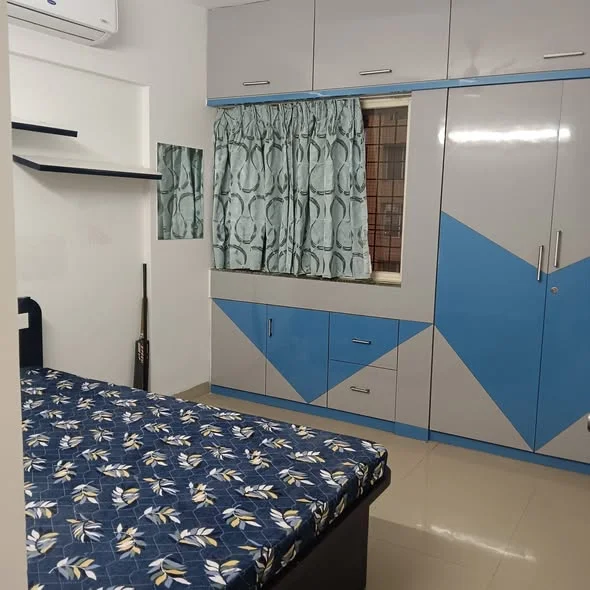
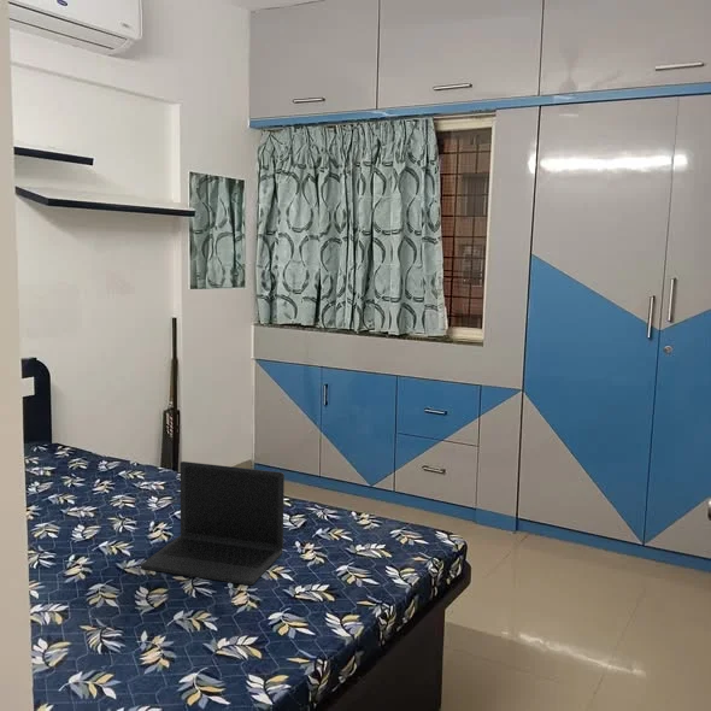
+ laptop (213, 518)
